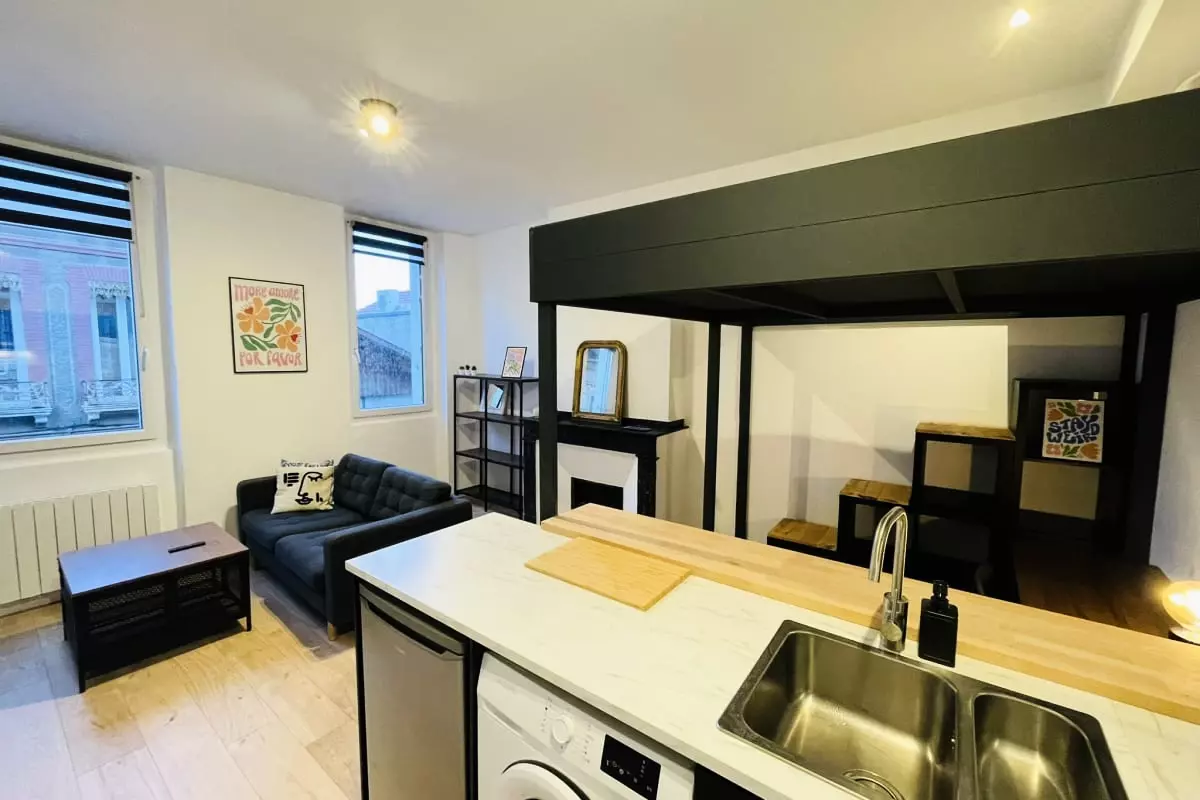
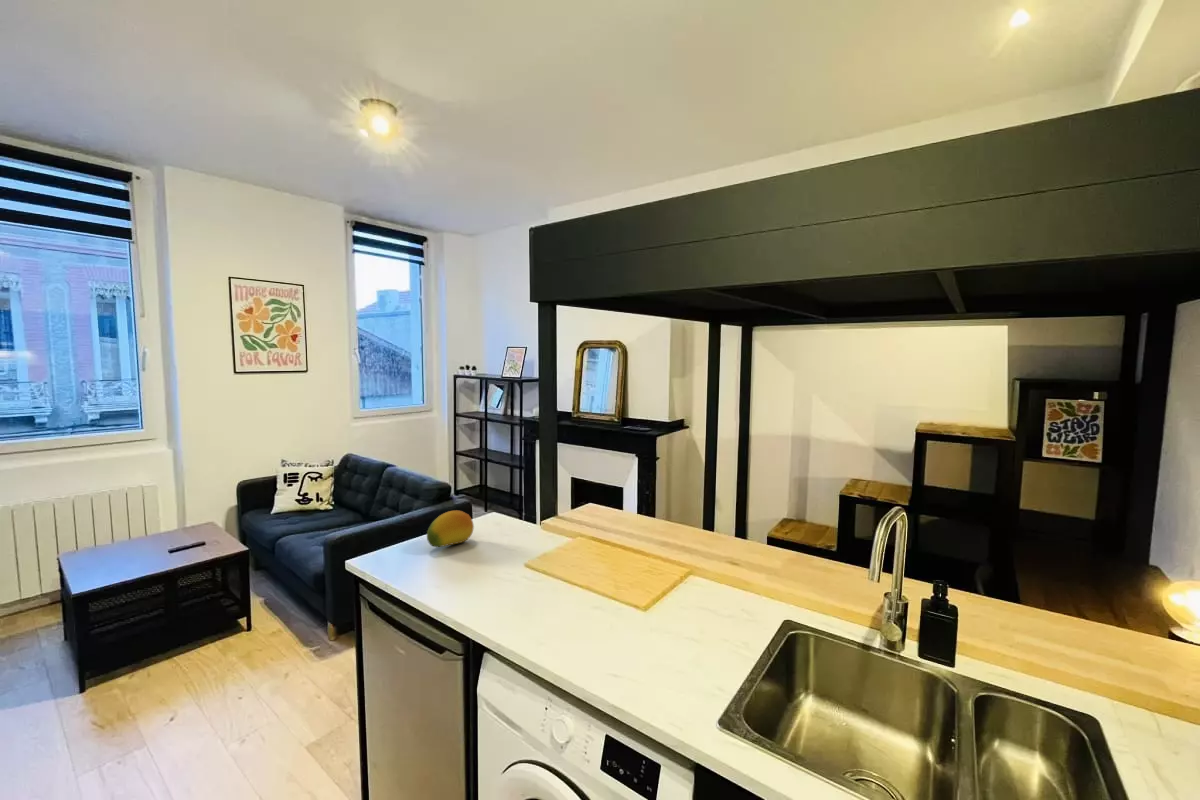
+ fruit (449, 528)
